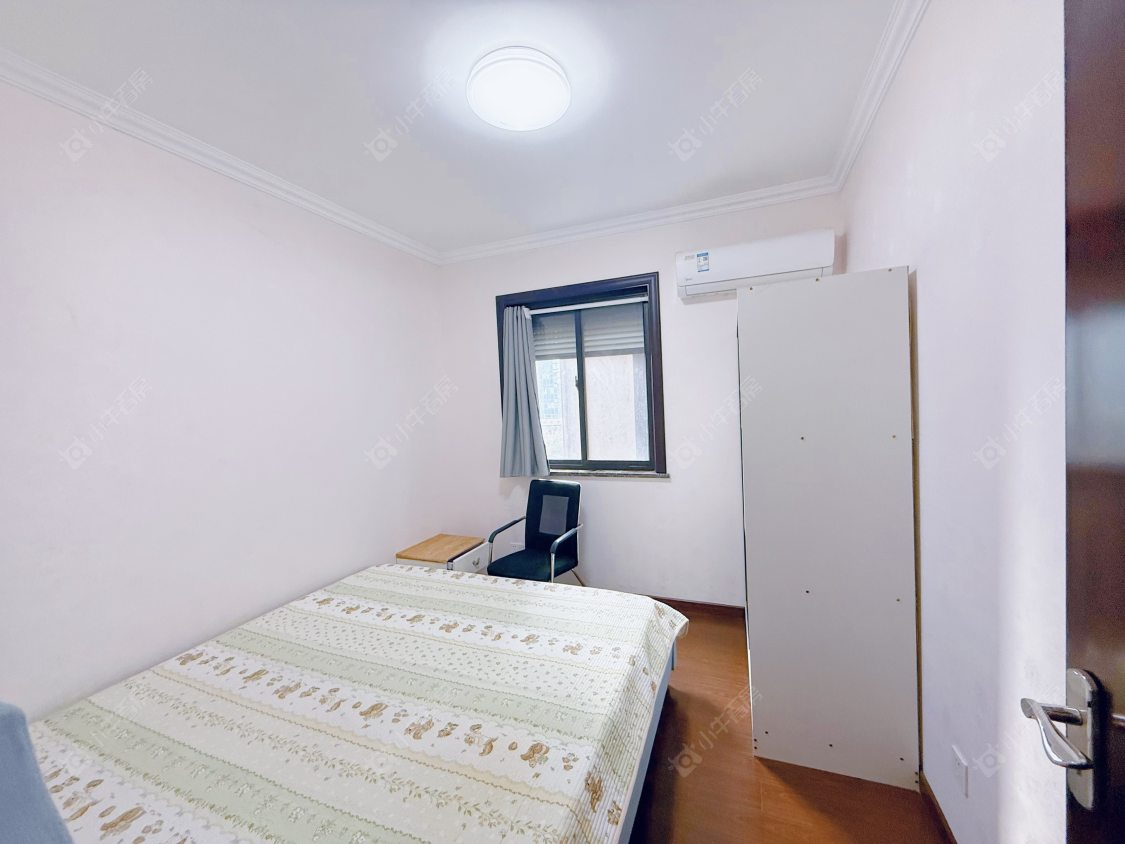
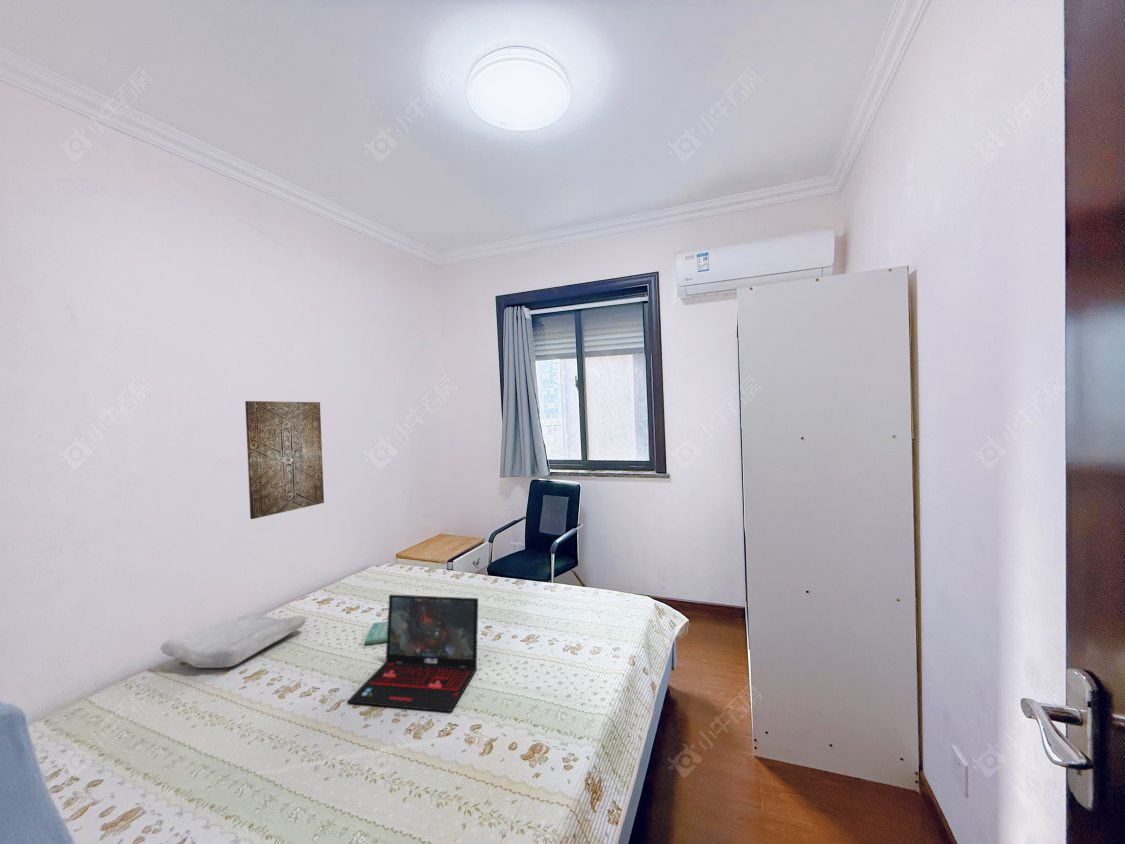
+ wall art (287, 456)
+ book (386, 630)
+ soap bar (237, 637)
+ laptop (417, 647)
